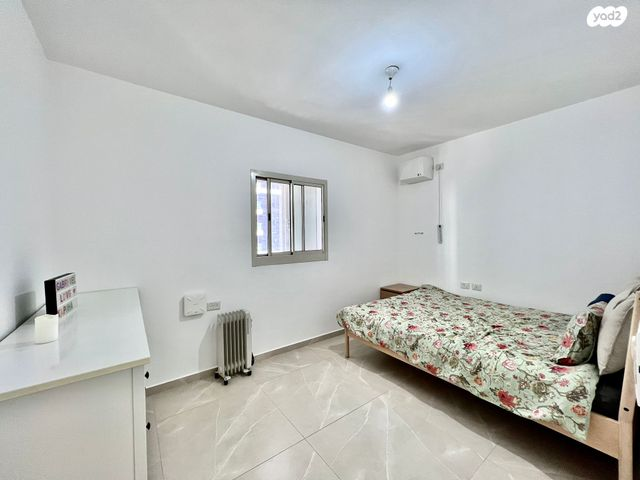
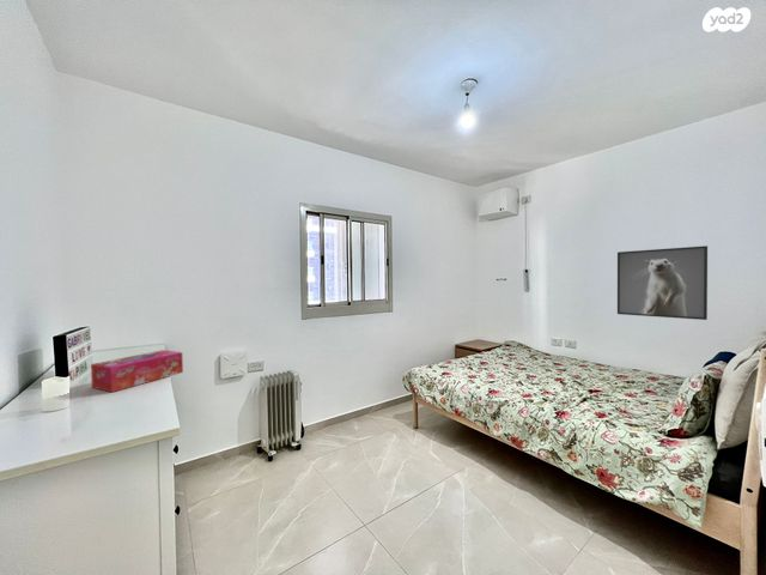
+ tissue box (140, 368)
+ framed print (658, 283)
